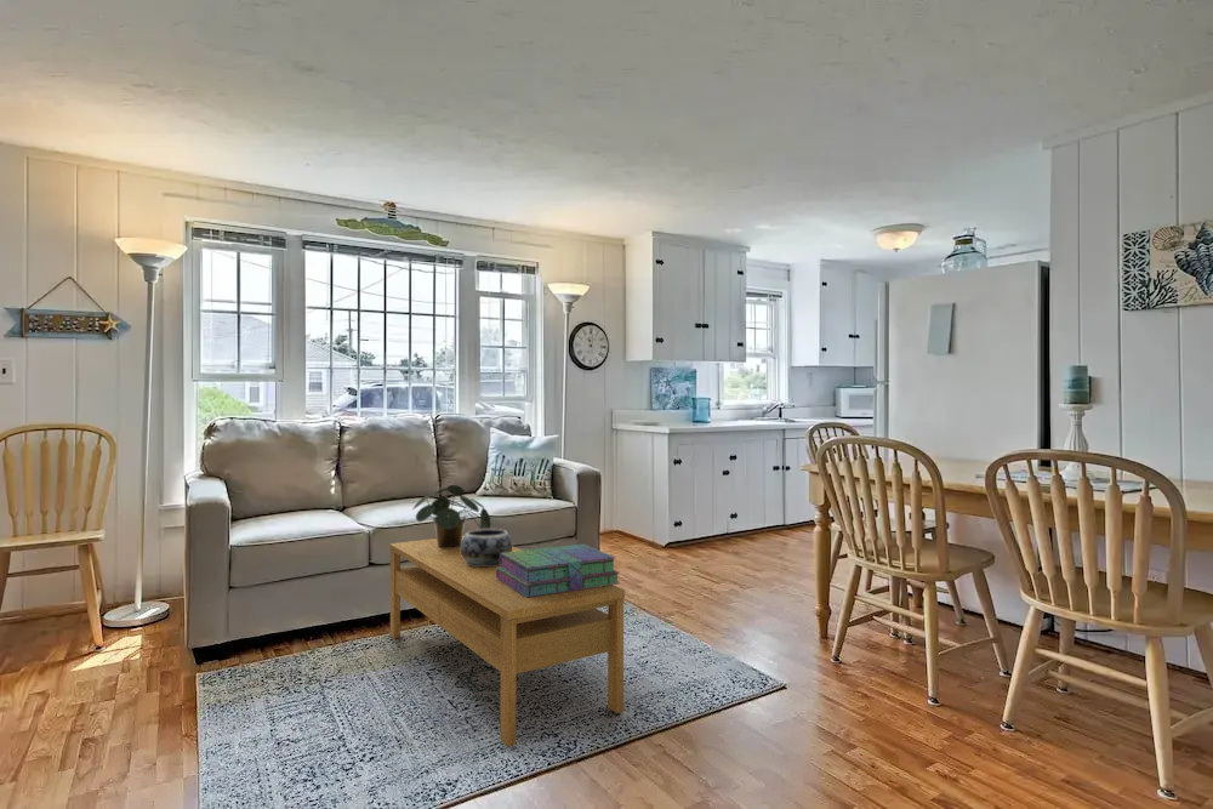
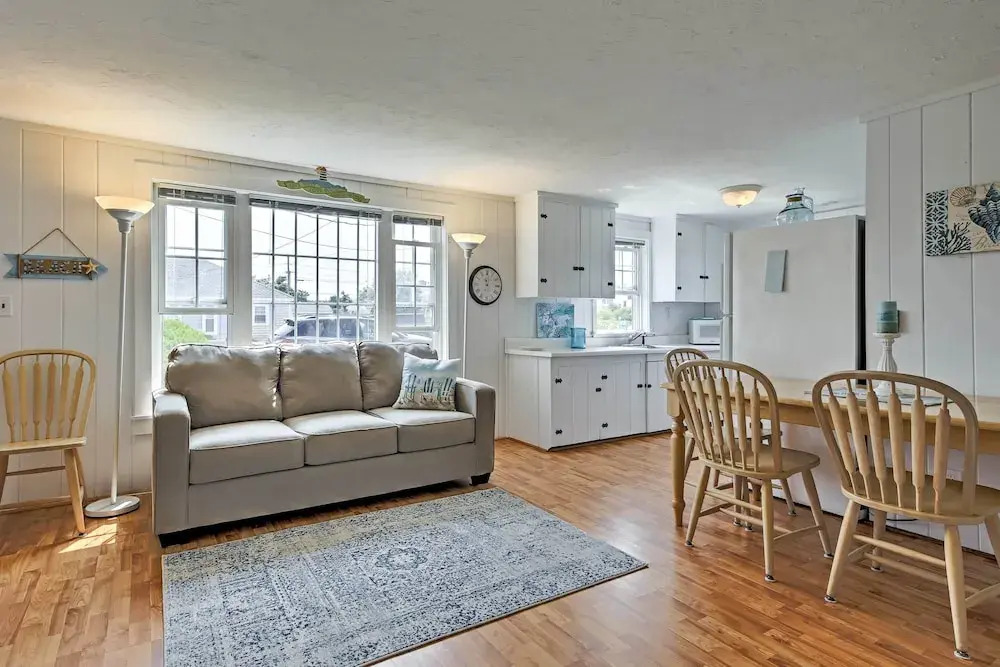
- decorative bowl (486, 546)
- potted plant (451, 515)
- stack of books (557, 566)
- coffee table (490, 615)
